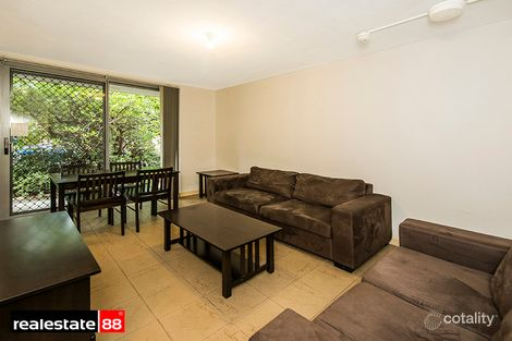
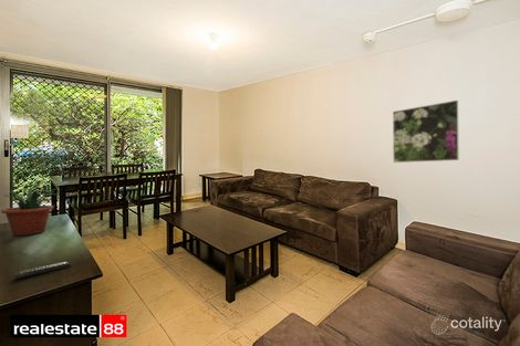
+ remote control (43, 269)
+ potted plant (33, 210)
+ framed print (423, 134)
